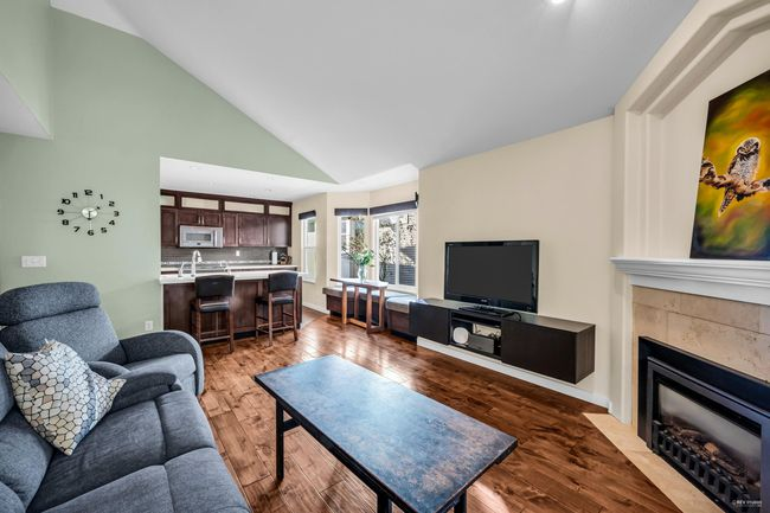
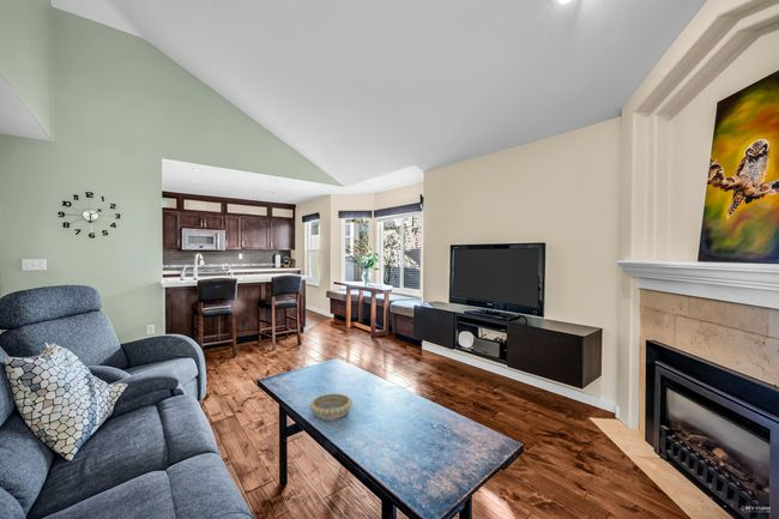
+ decorative bowl (331, 403)
